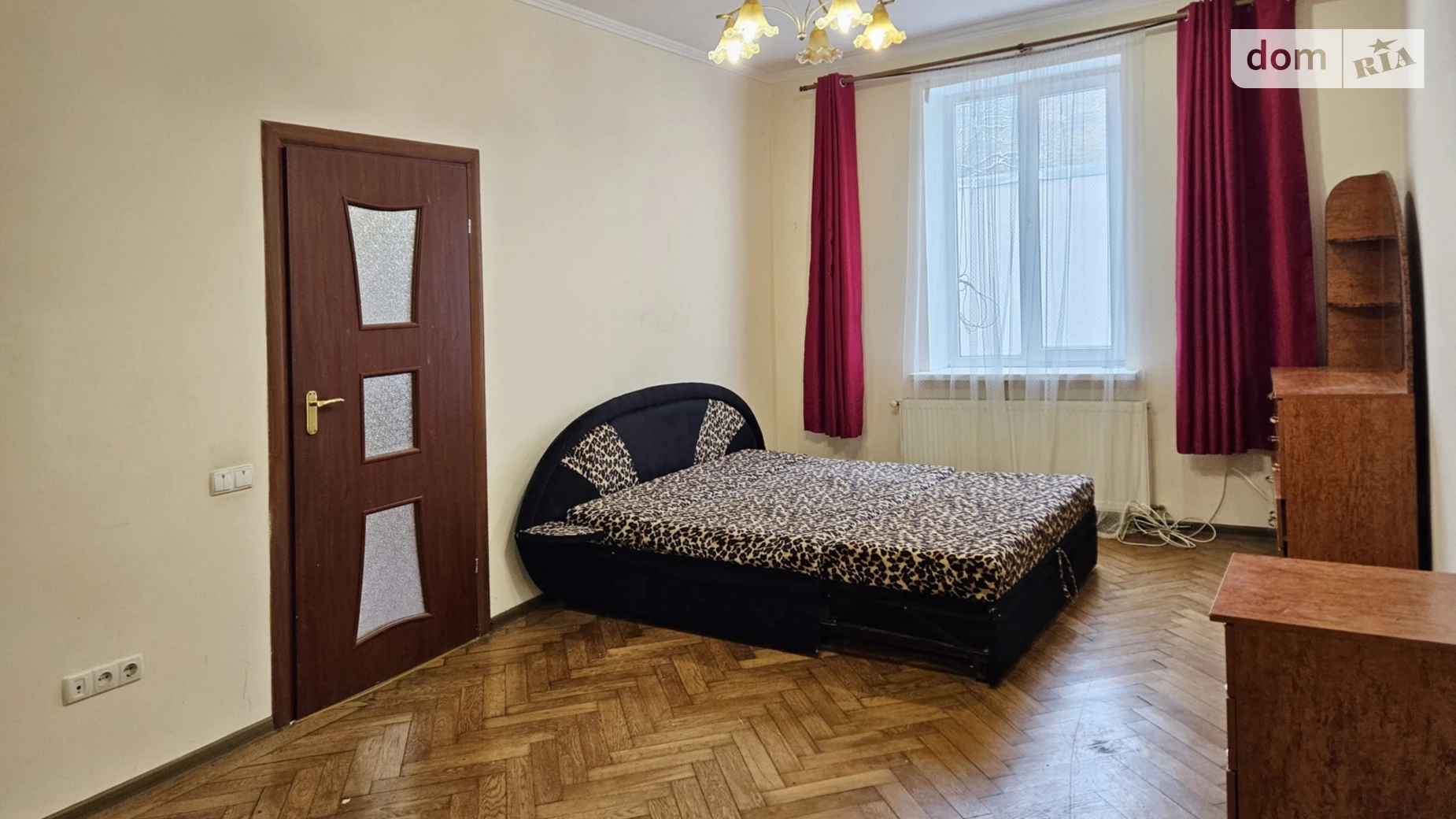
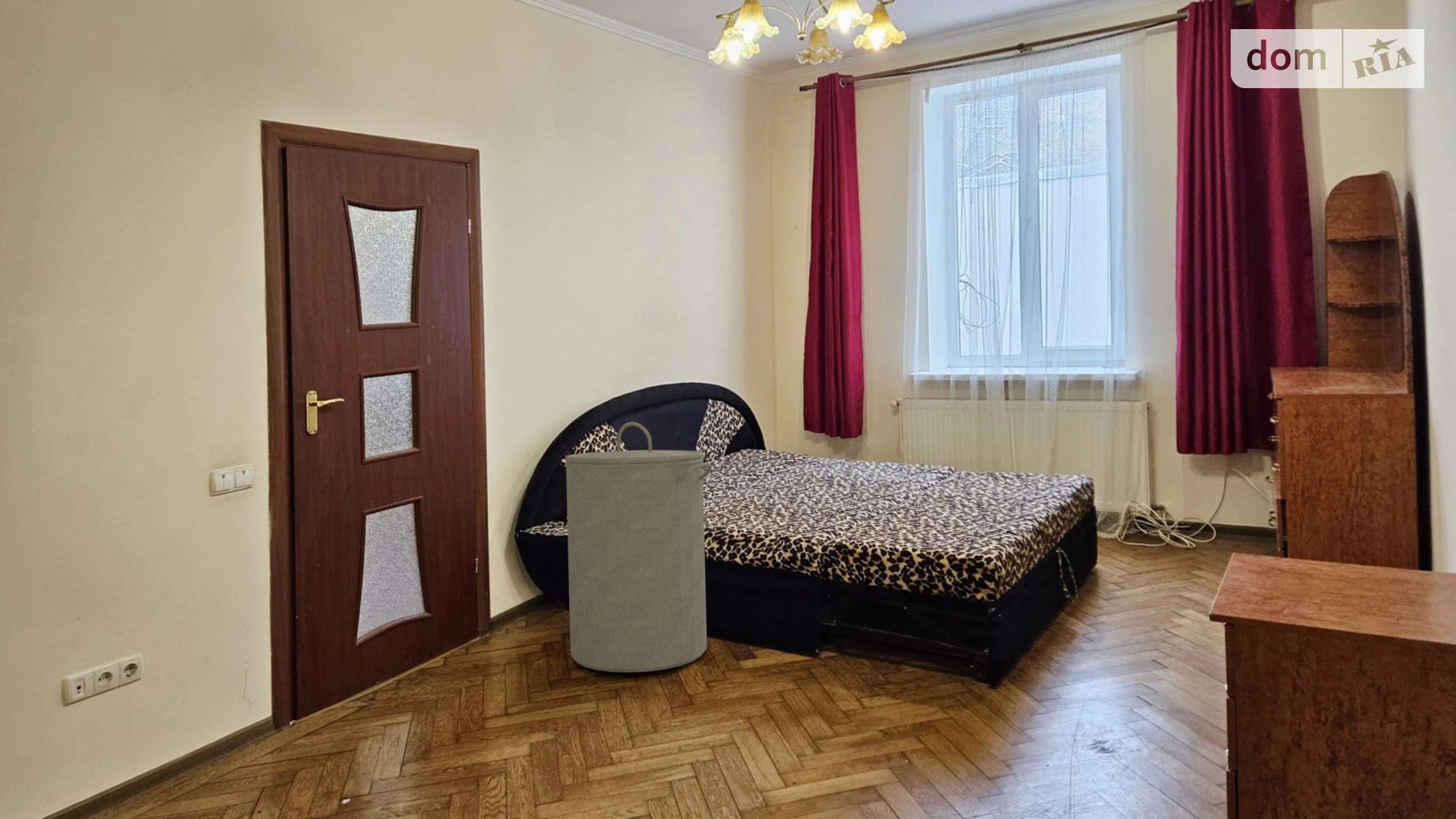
+ laundry hamper (637, 537)
